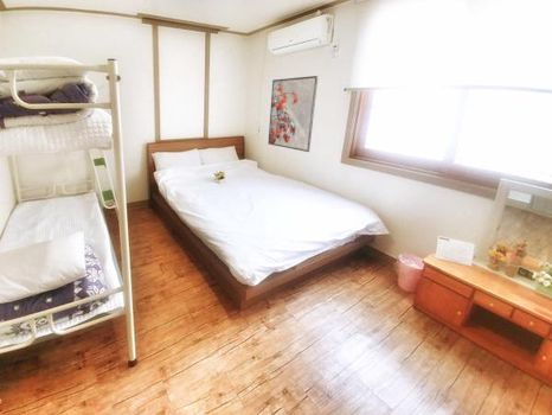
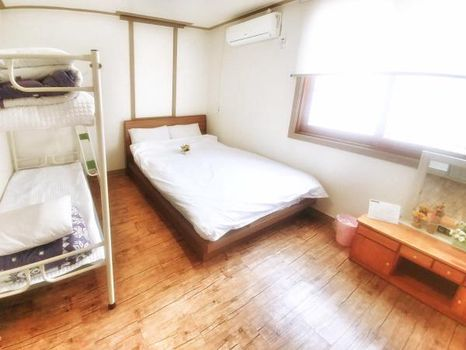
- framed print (289, 114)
